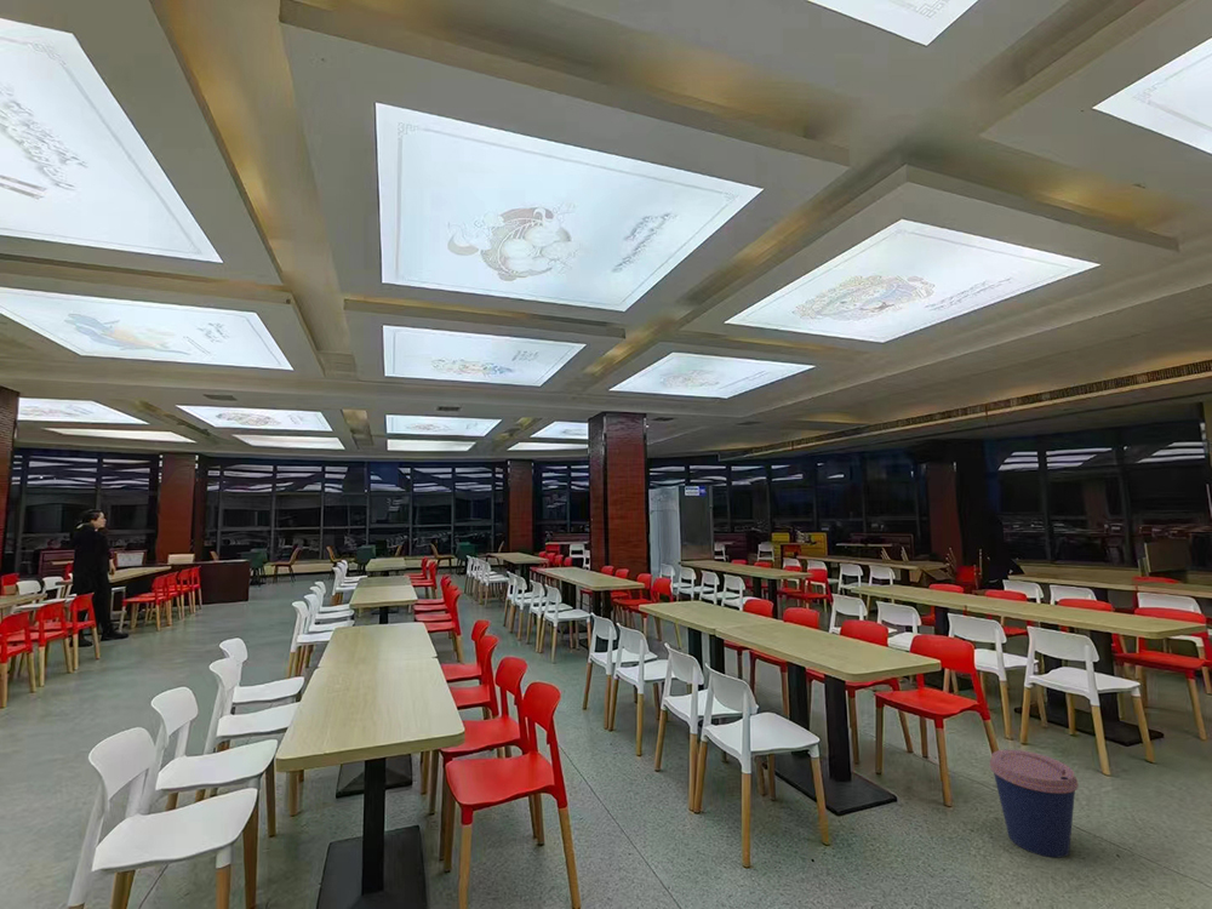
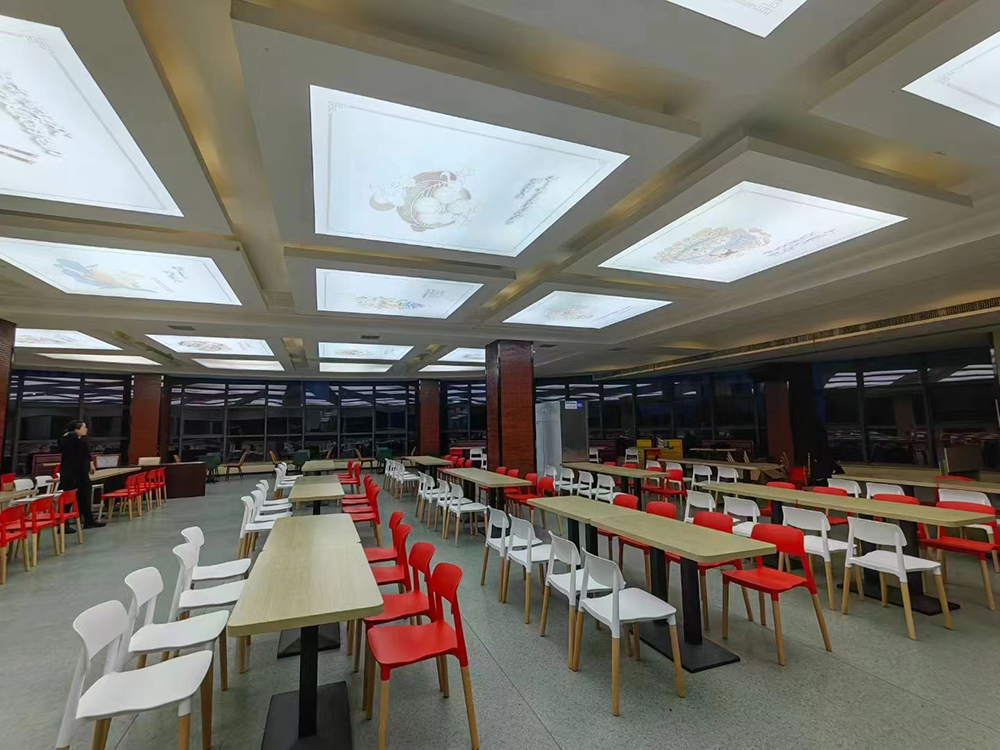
- coffee cup (1034, 802)
